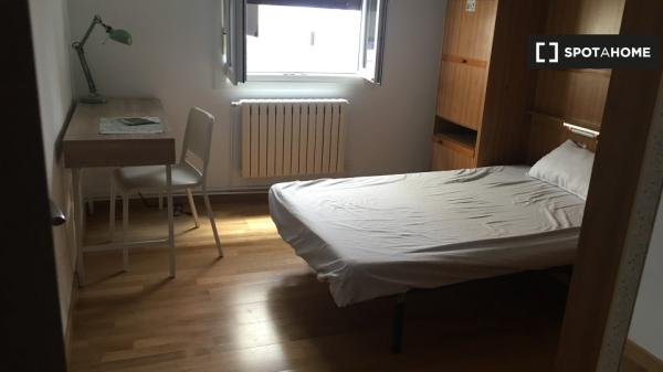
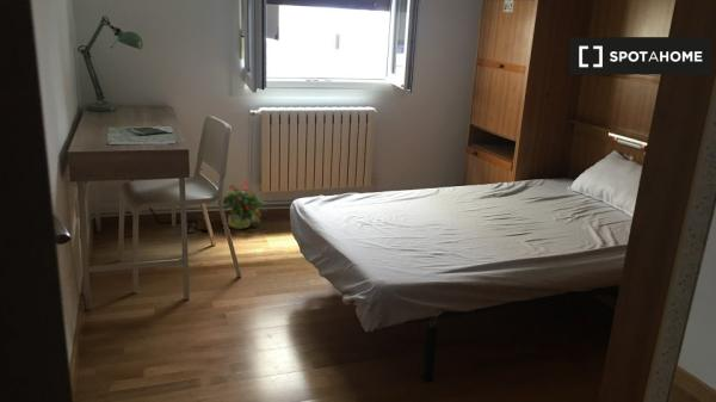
+ potted plant (245, 204)
